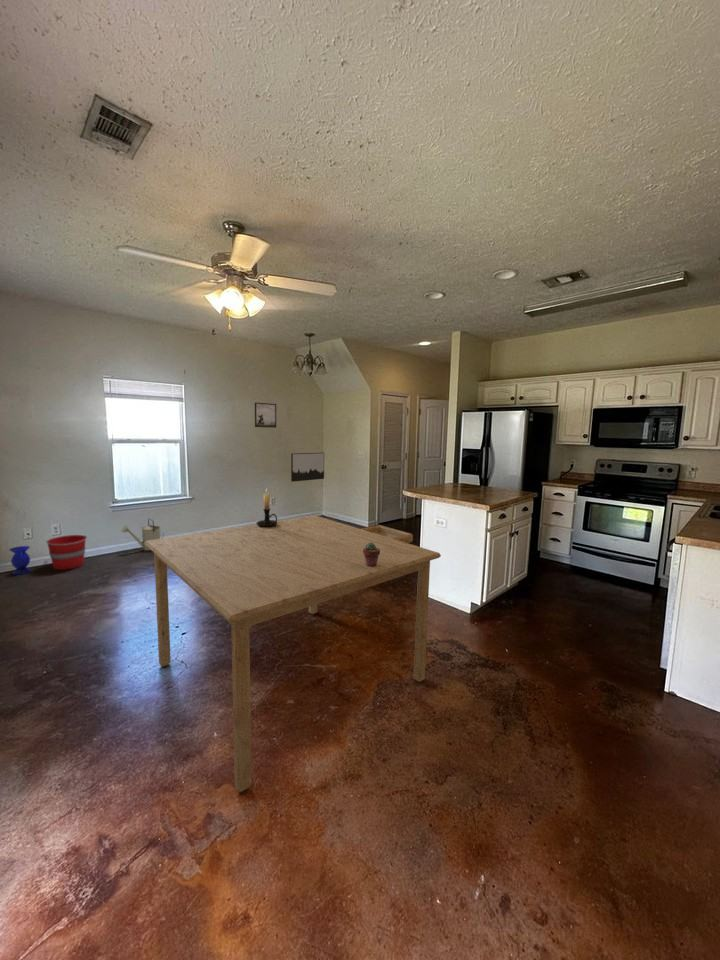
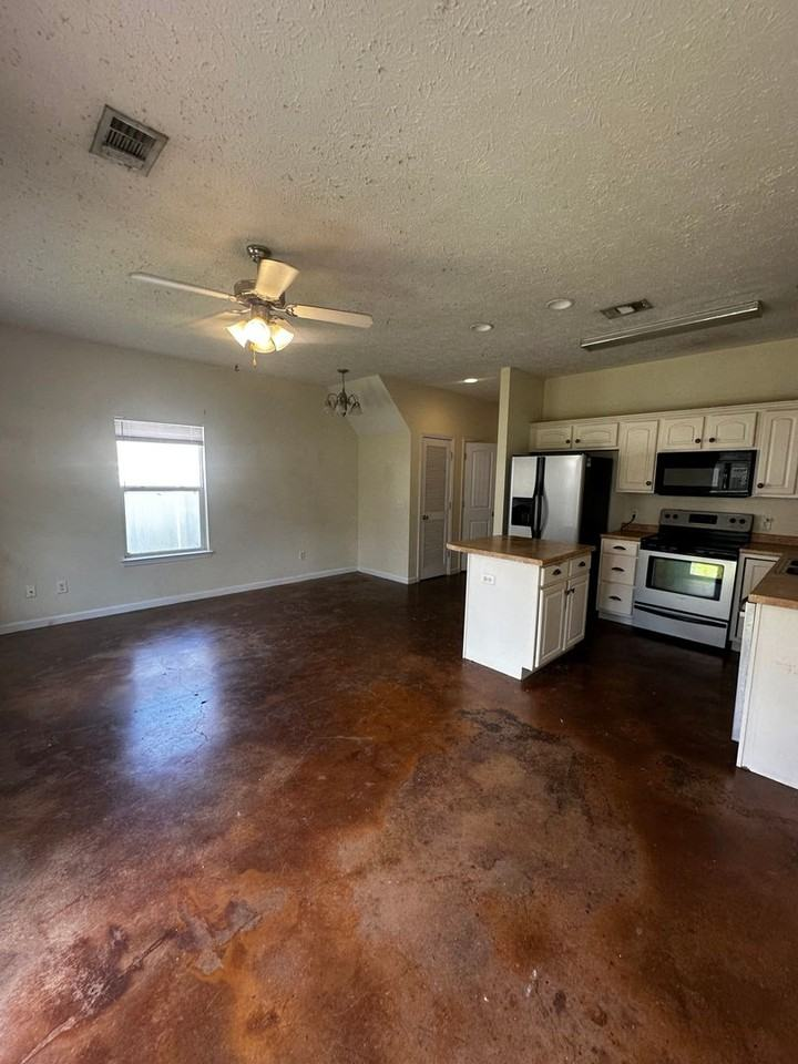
- bucket (67, 552)
- potted succulent (371, 553)
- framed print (265, 415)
- wall art (308, 466)
- watering can (143, 535)
- dining table (310, 603)
- vase (20, 560)
- candle holder (268, 506)
